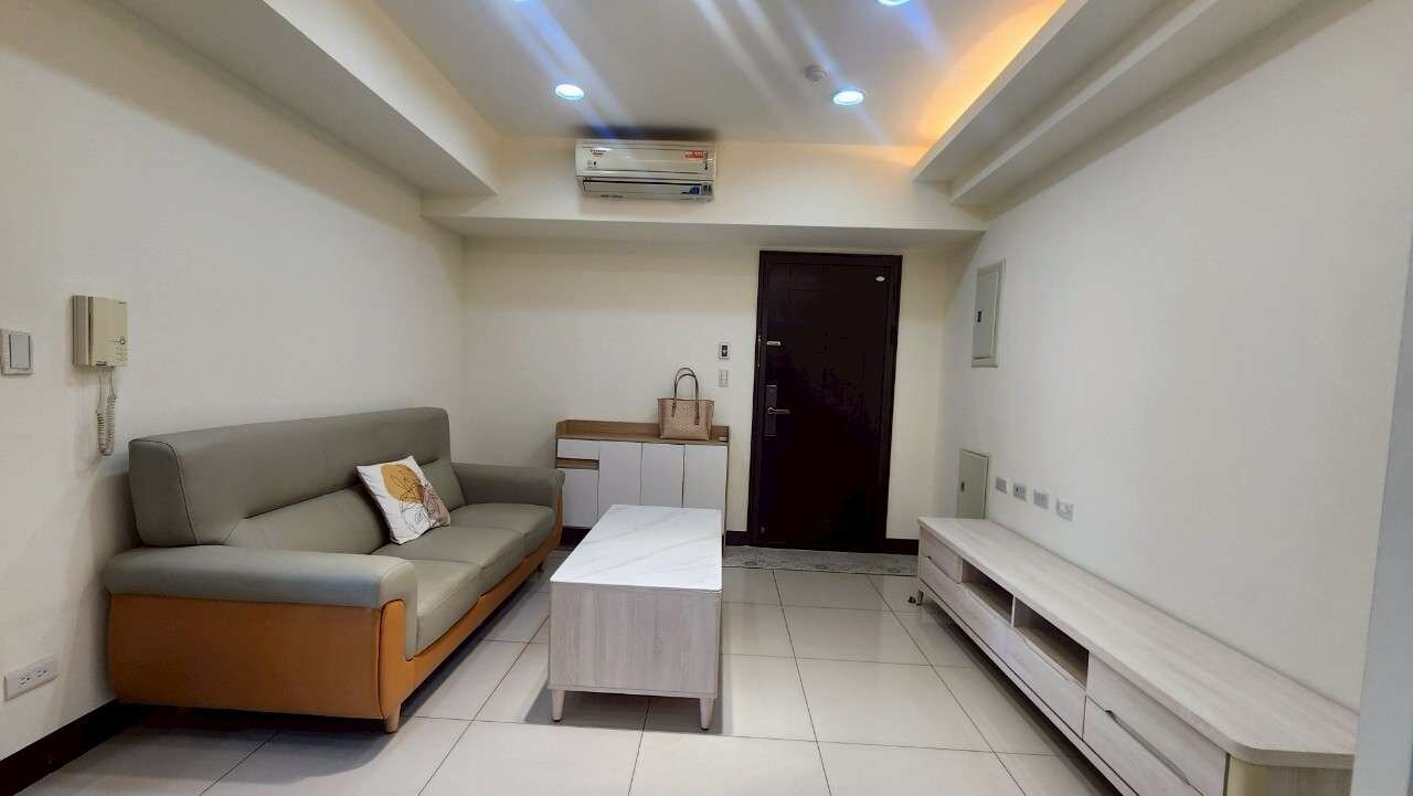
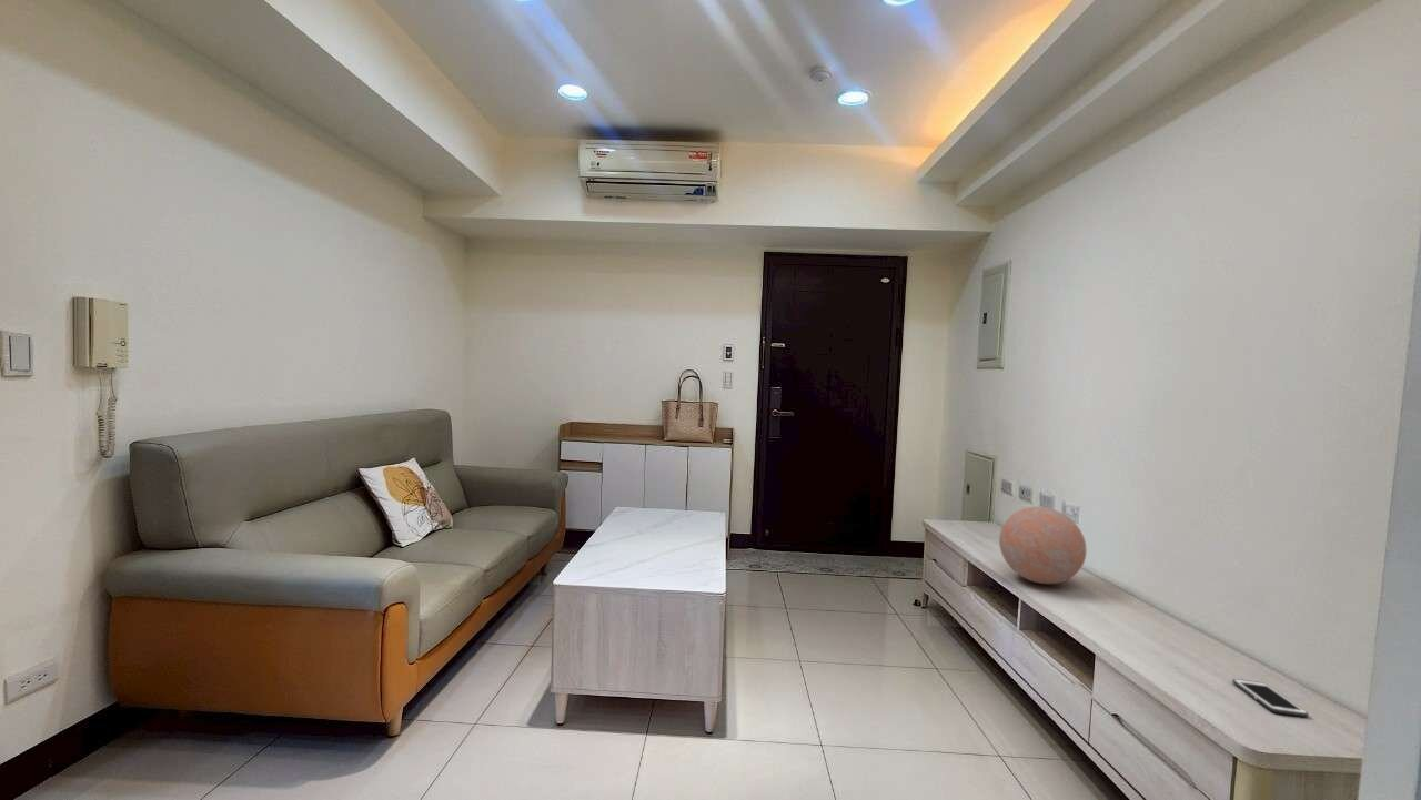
+ decorative orb (1041, 544)
+ cell phone (1268, 697)
